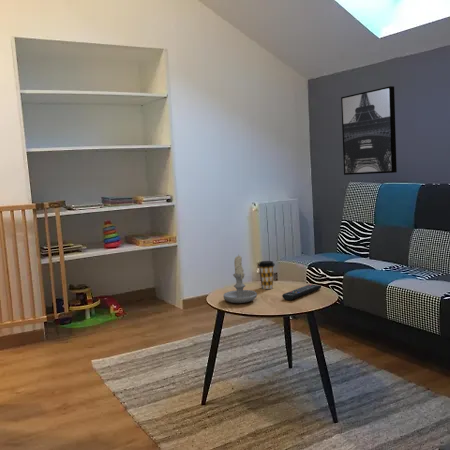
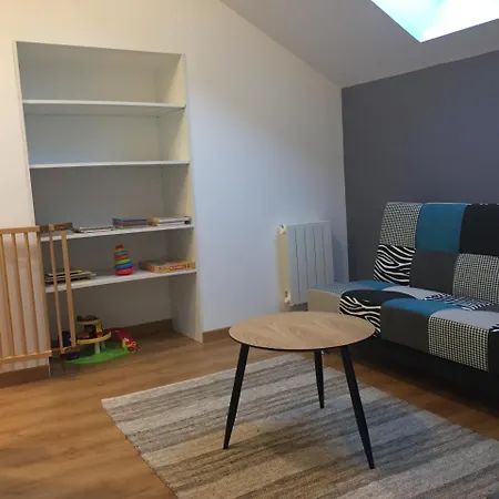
- candle (239, 277)
- coffee cup (266, 274)
- remote control (302, 291)
- wall art (367, 133)
